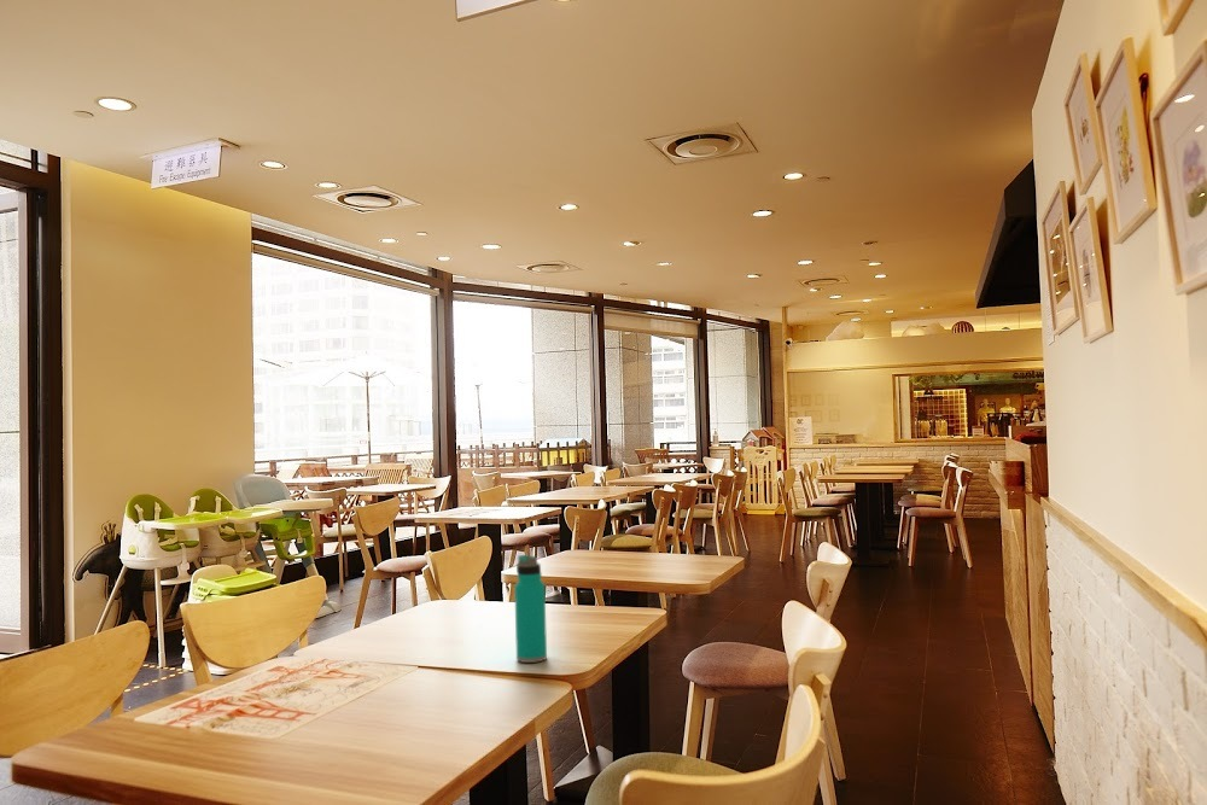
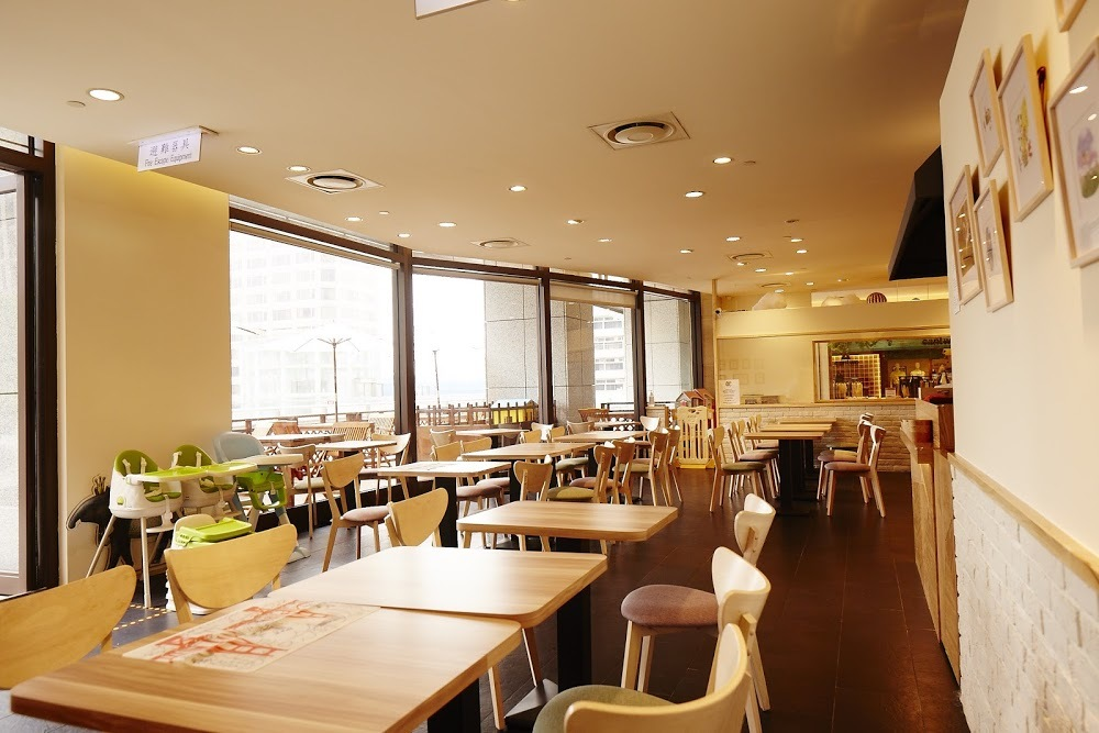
- water bottle (530, 607)
